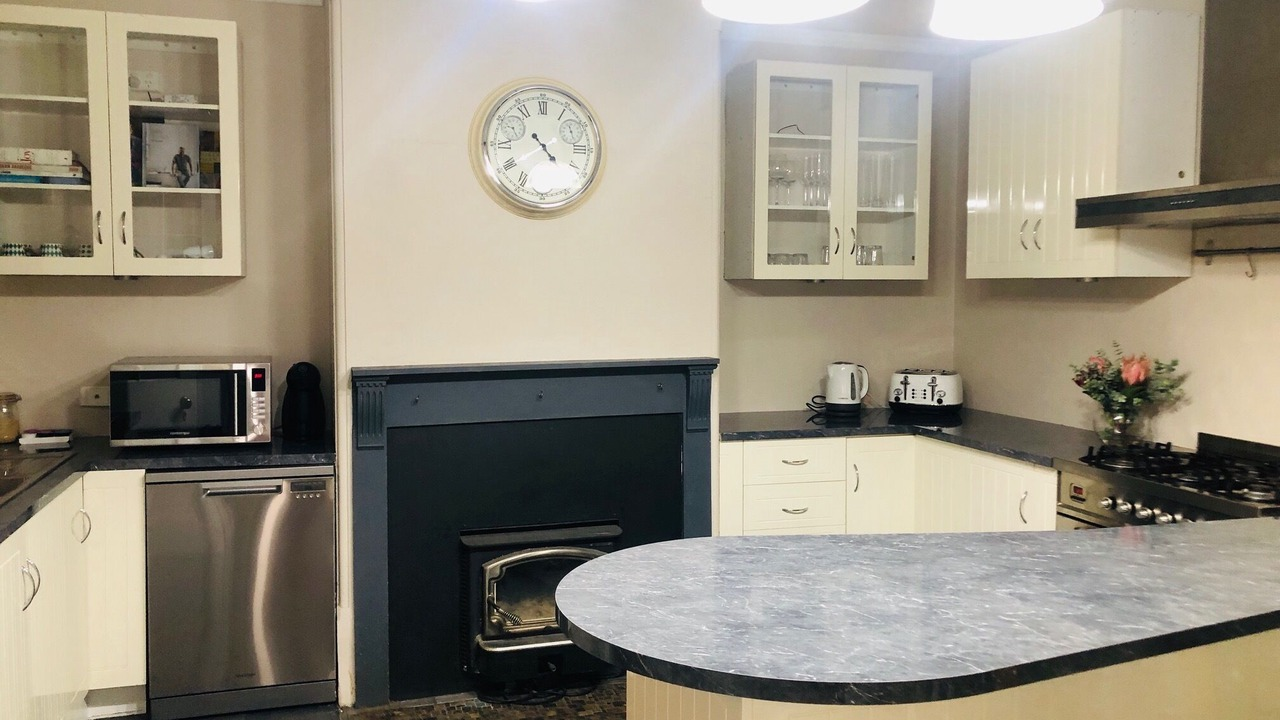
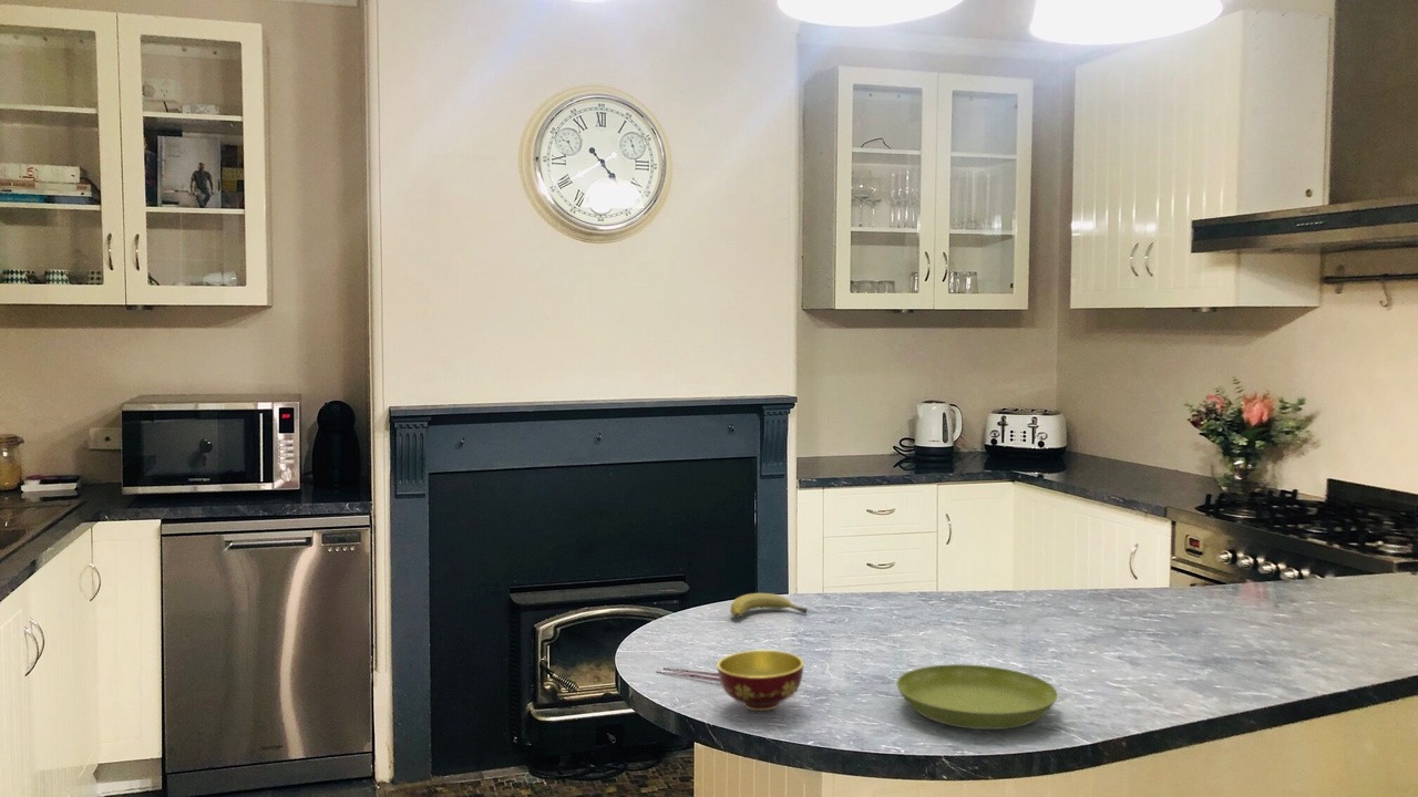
+ fruit (763, 603)
+ saucer (975, 697)
+ bowl (729, 670)
